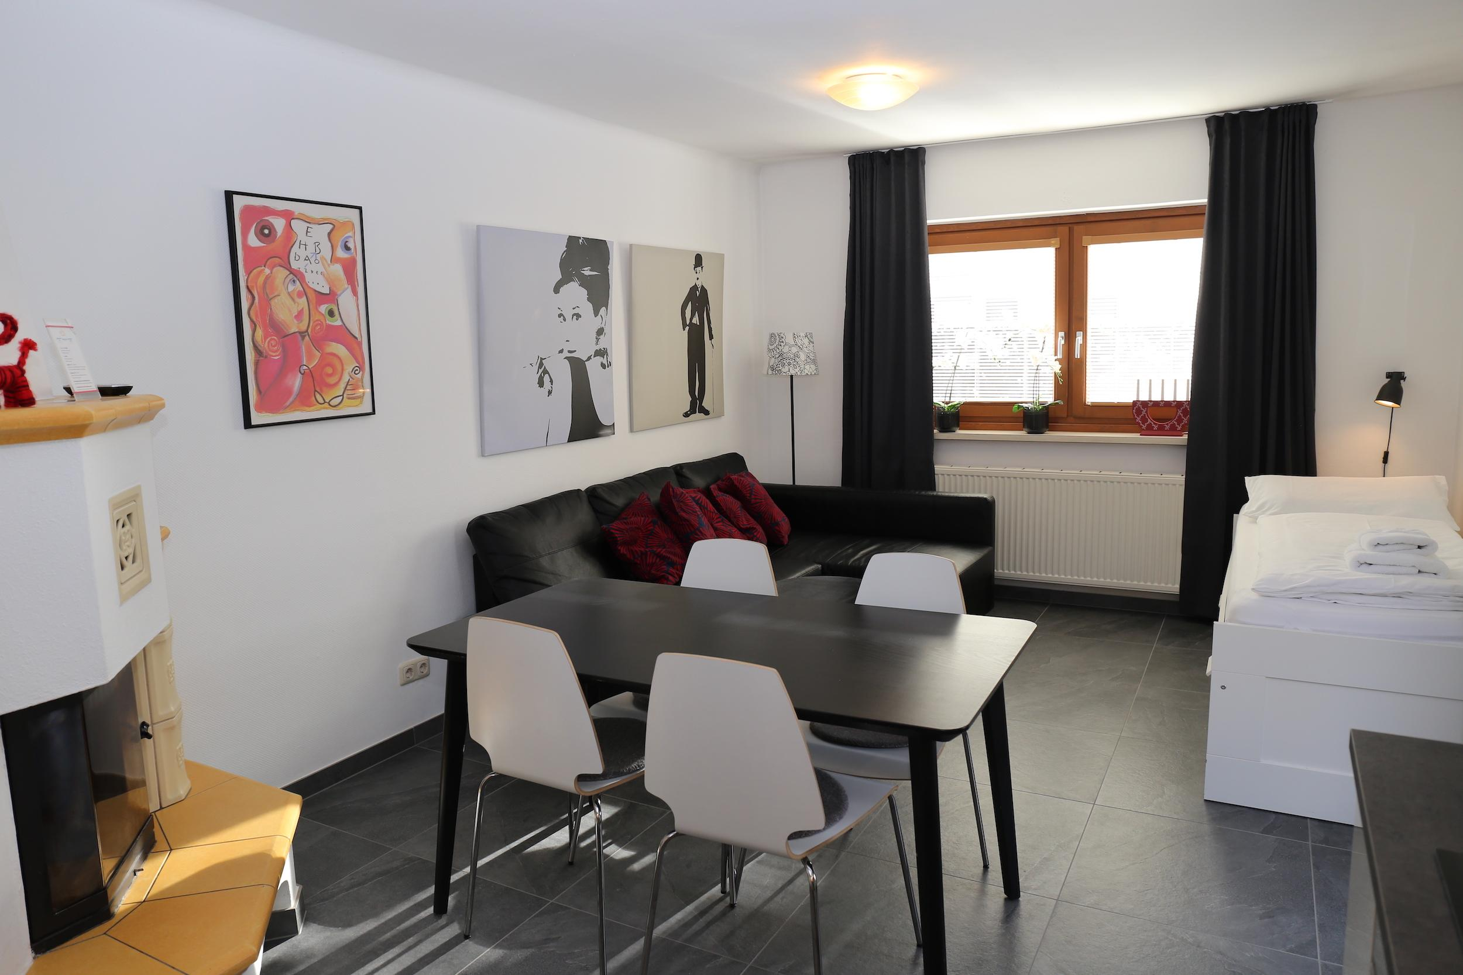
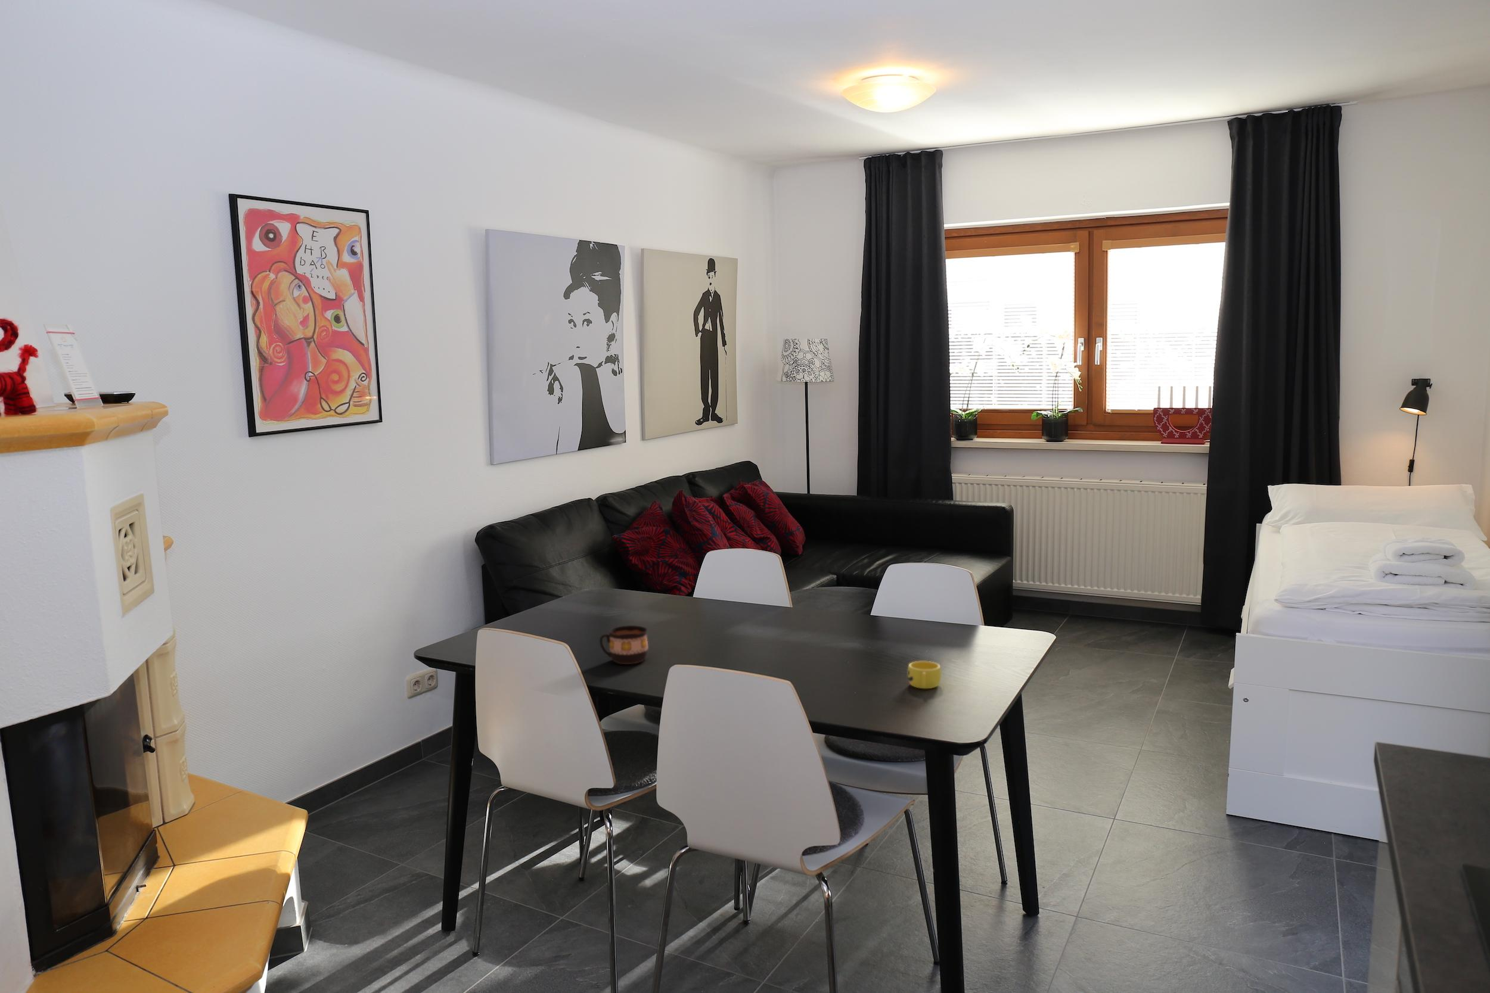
+ cup (923, 676)
+ cup (626, 645)
